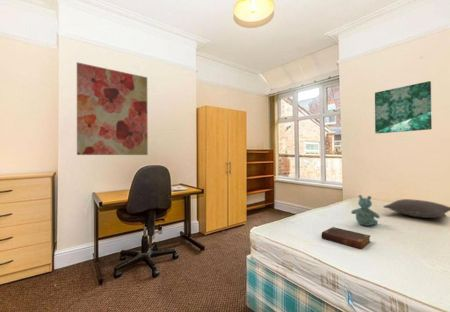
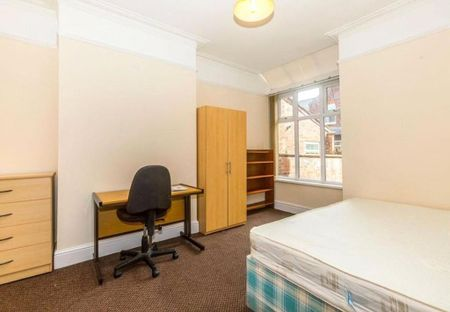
- stuffed bear (366, 209)
- wall art (115, 112)
- wall art (401, 109)
- pillow (417, 207)
- book (345, 237)
